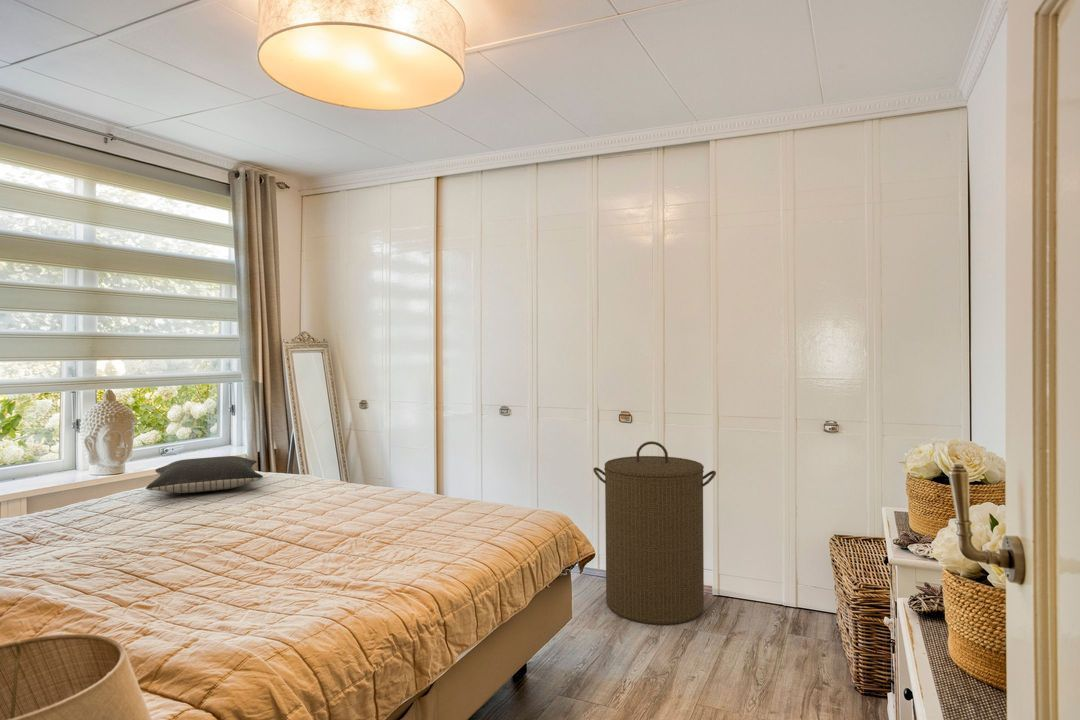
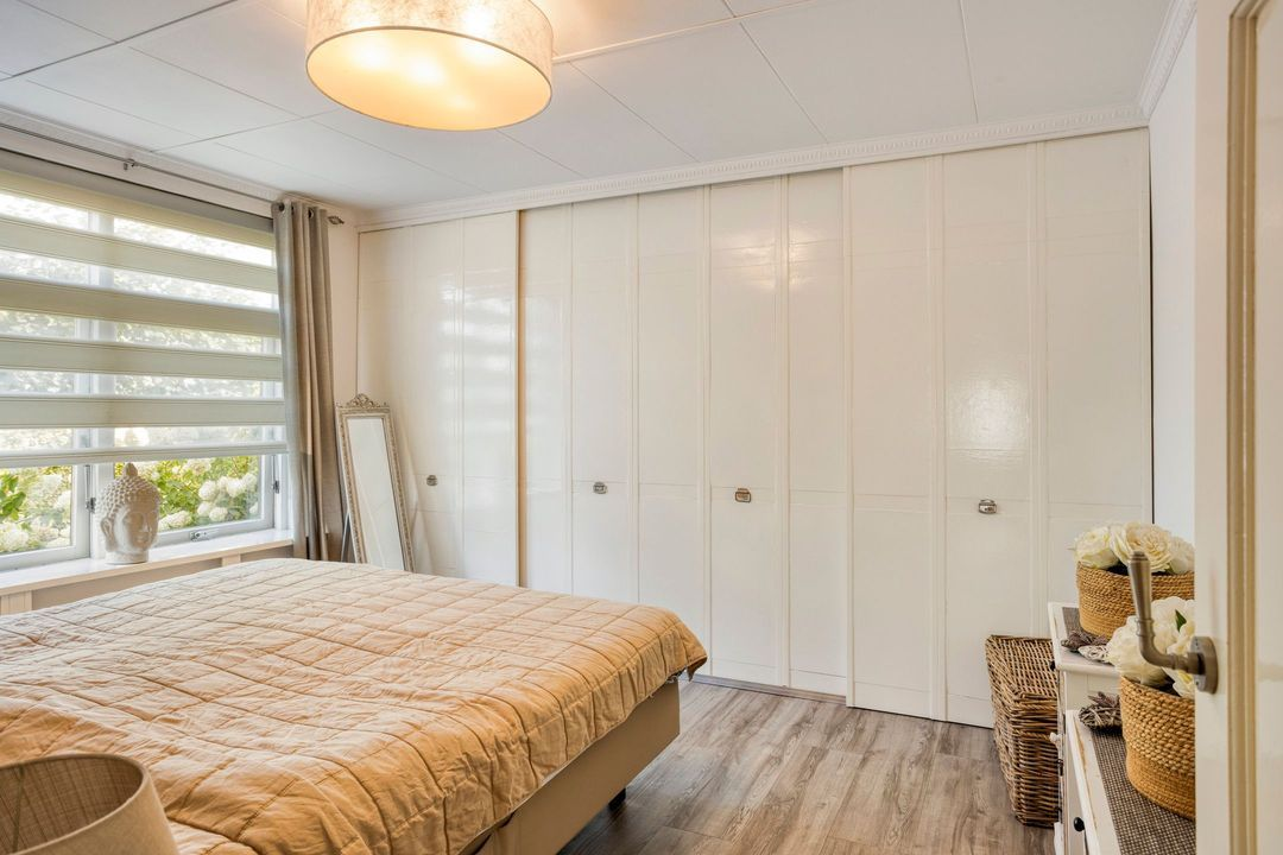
- laundry hamper (653, 523)
- pillow (207, 473)
